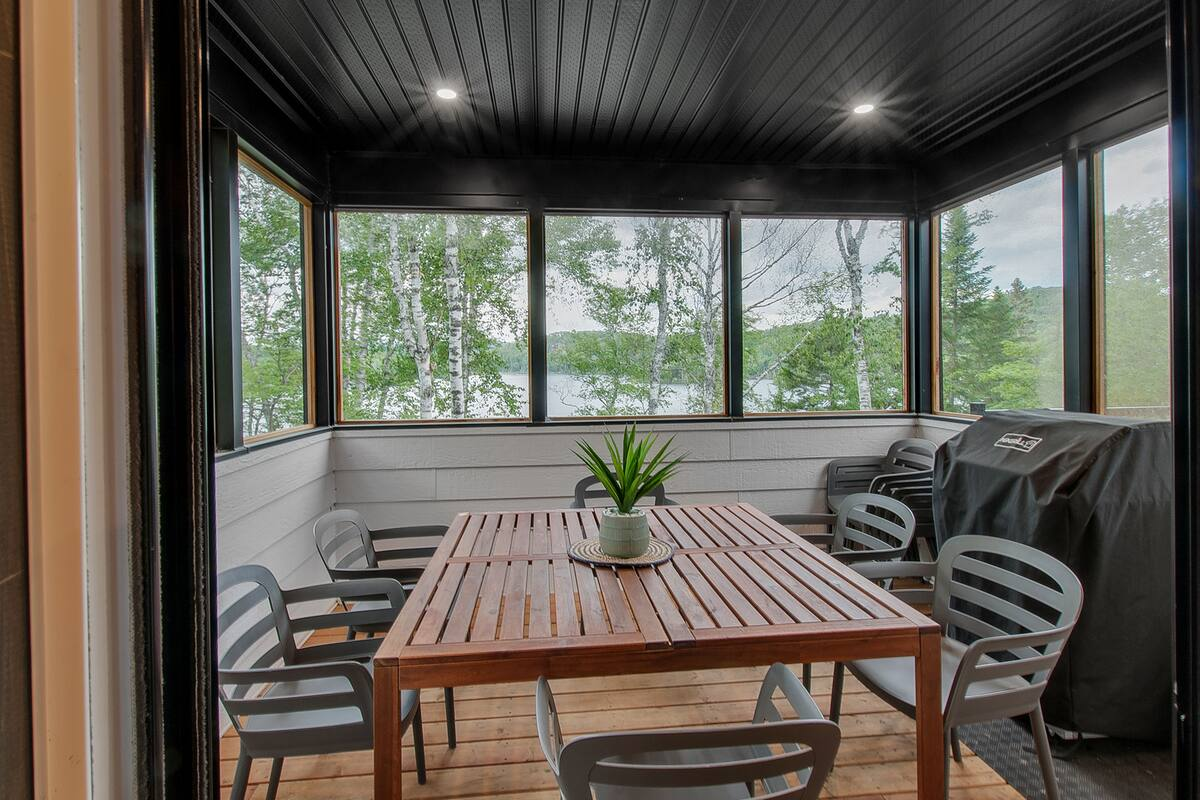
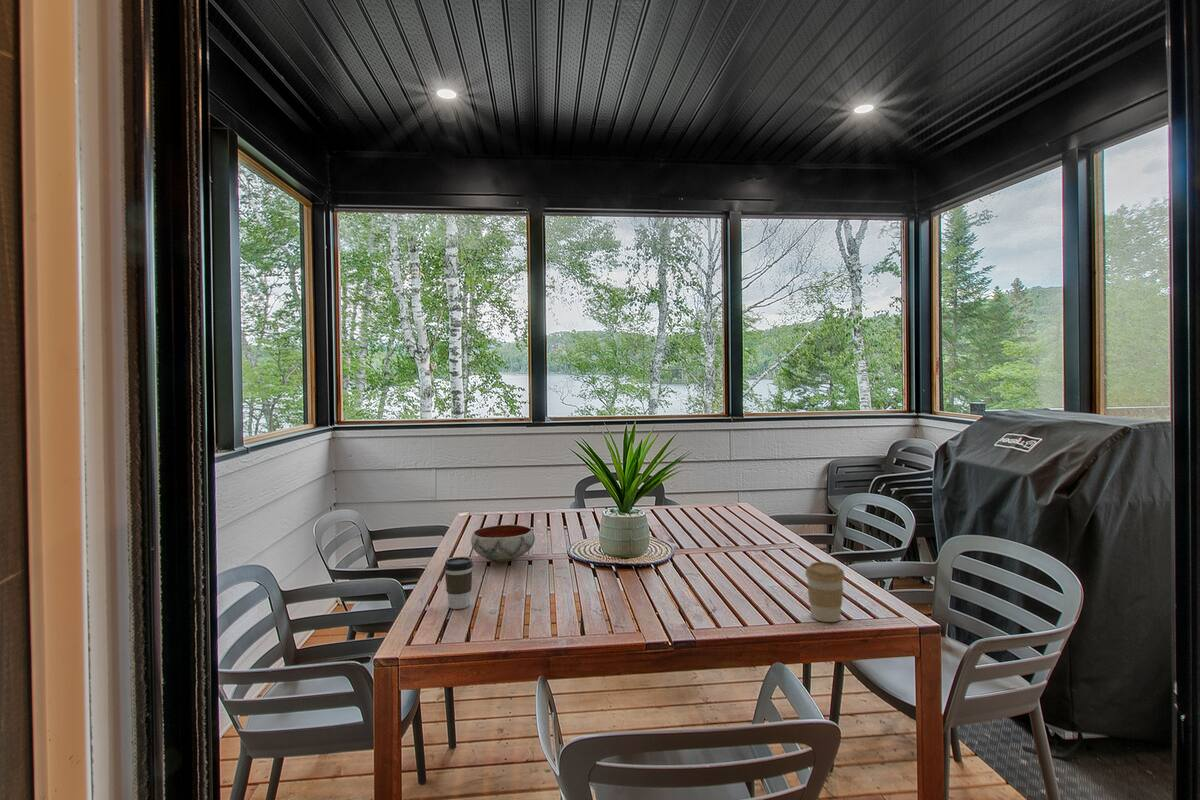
+ bowl (503, 545)
+ coffee cup (459, 582)
+ coffee cup (825, 591)
